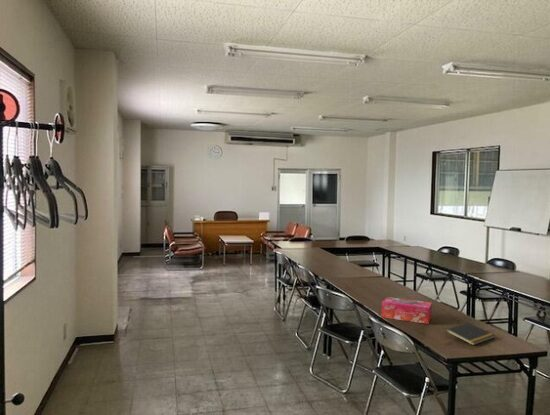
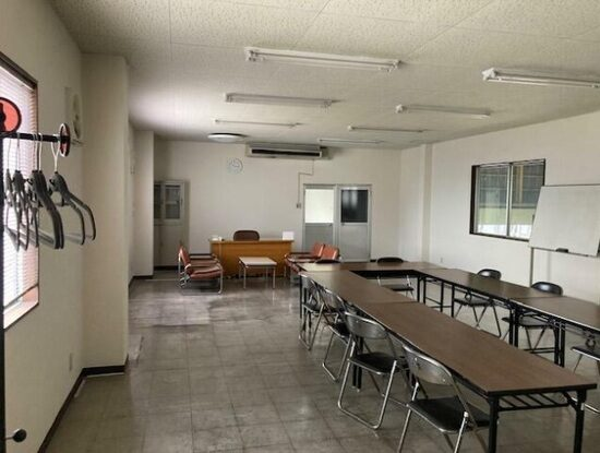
- tissue box (406, 309)
- notepad (470, 333)
